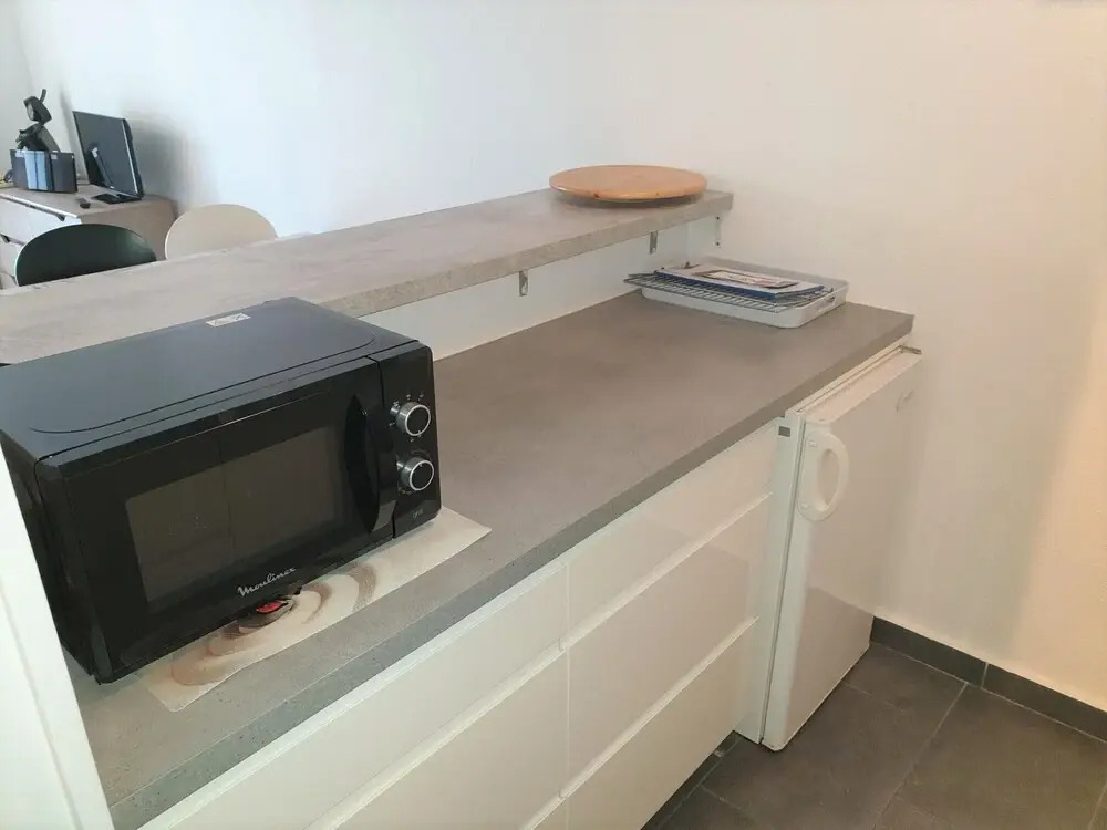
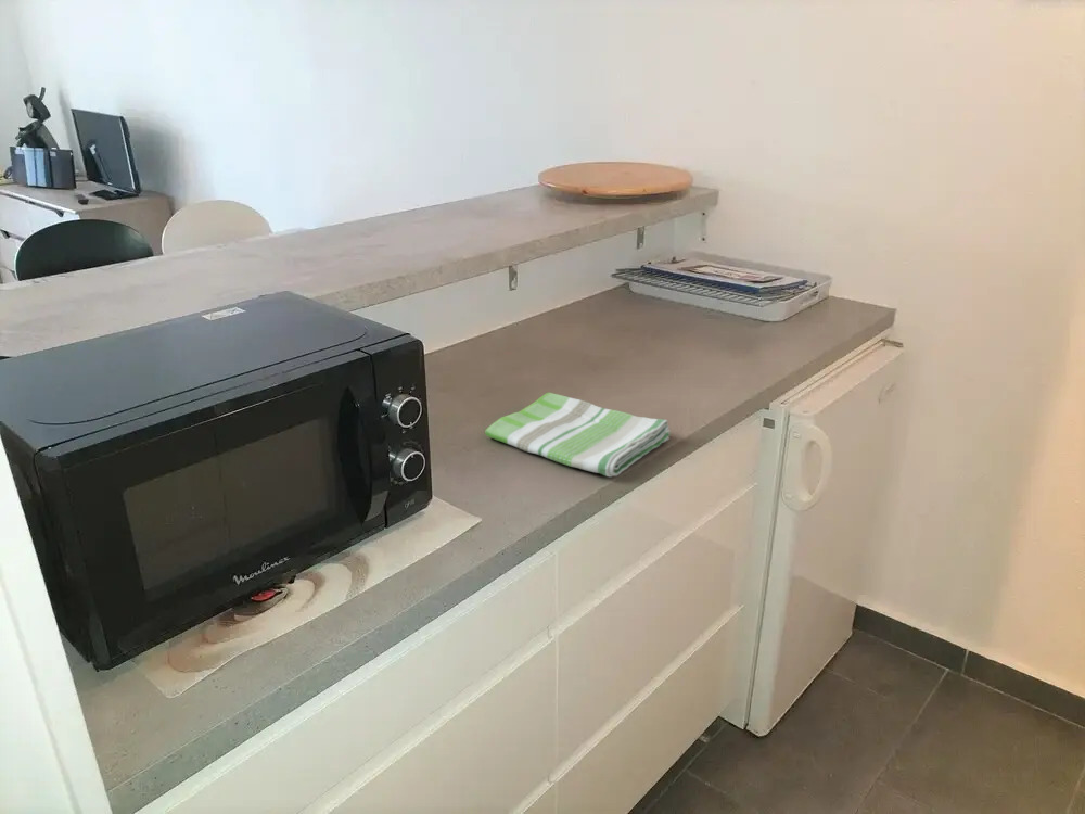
+ dish towel (577, 429)
